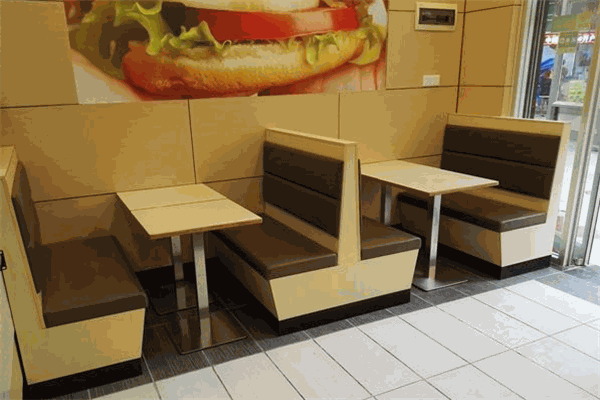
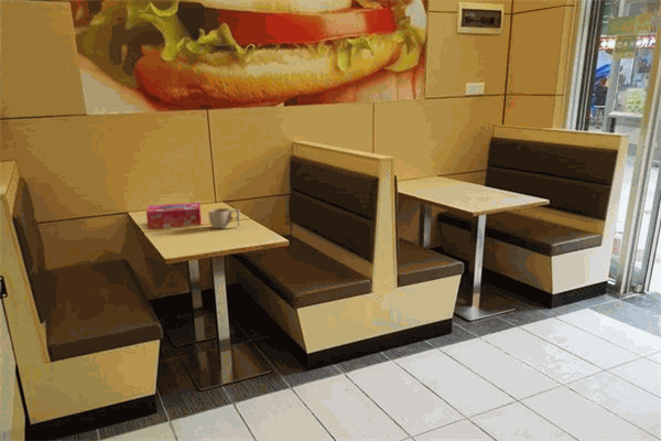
+ tissue box (174, 215)
+ cup (224, 218)
